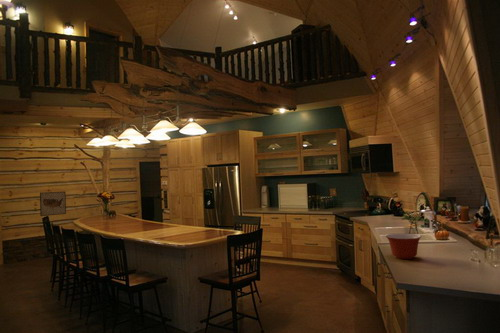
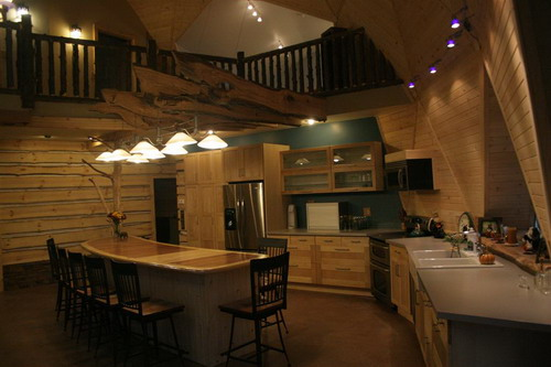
- wall art (53, 203)
- mixing bowl (403, 246)
